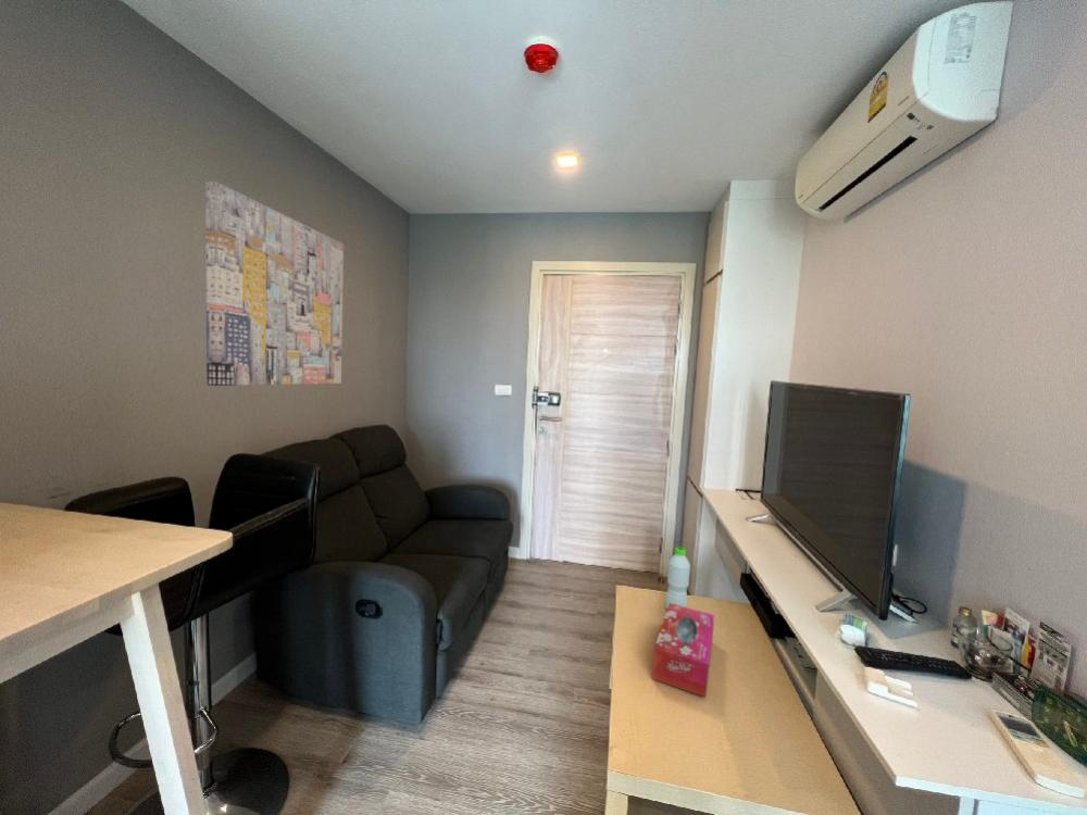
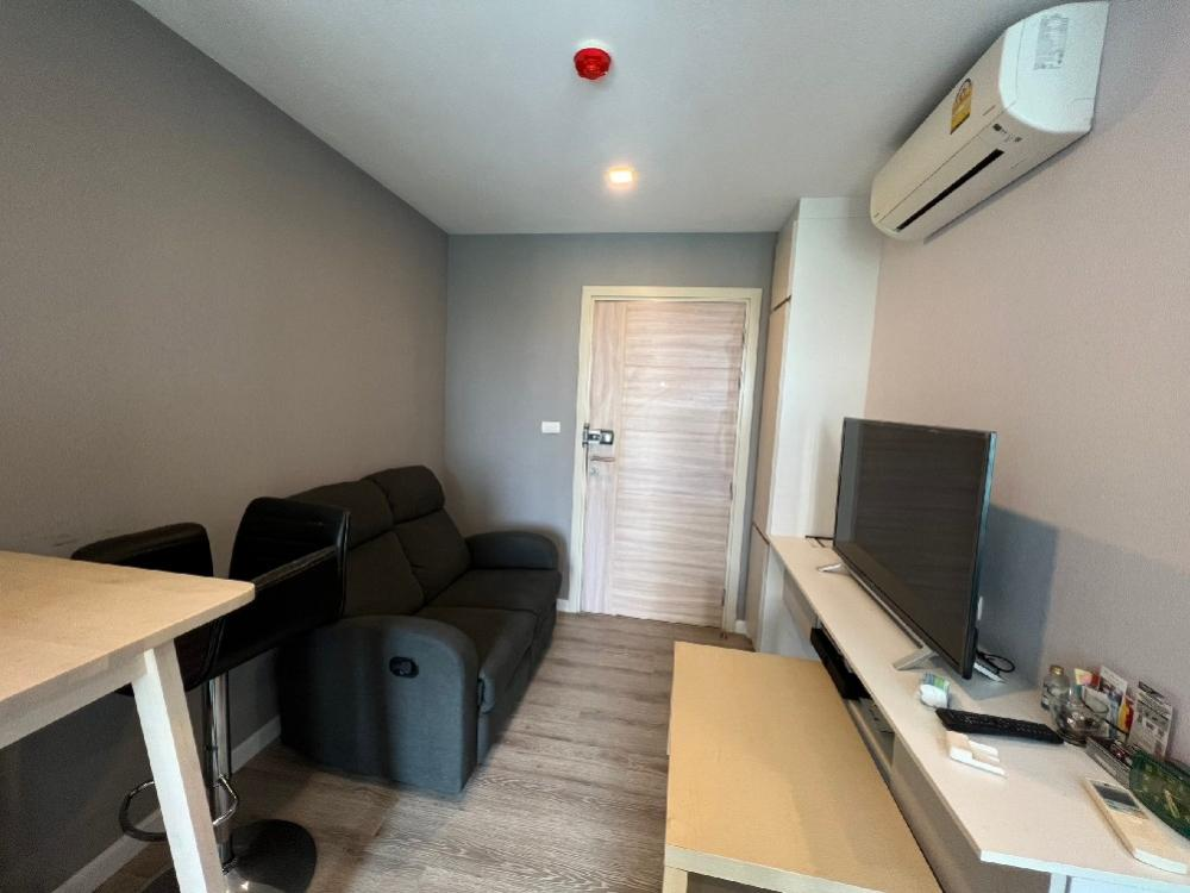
- wall art (286, 302)
- tissue box (685, 644)
- water bottle (677, 580)
